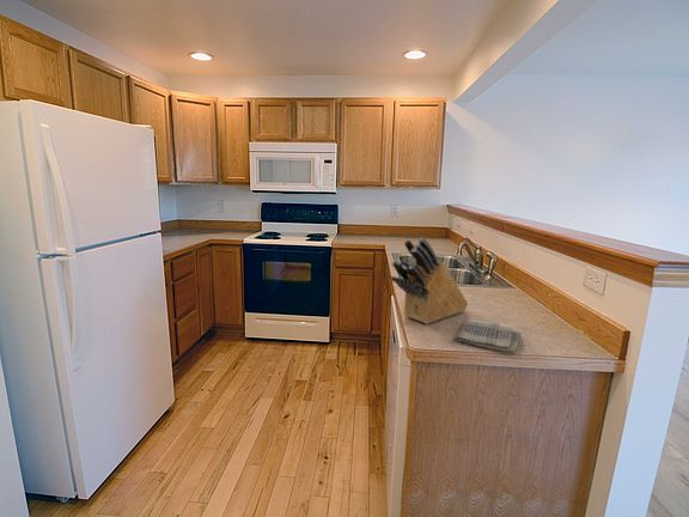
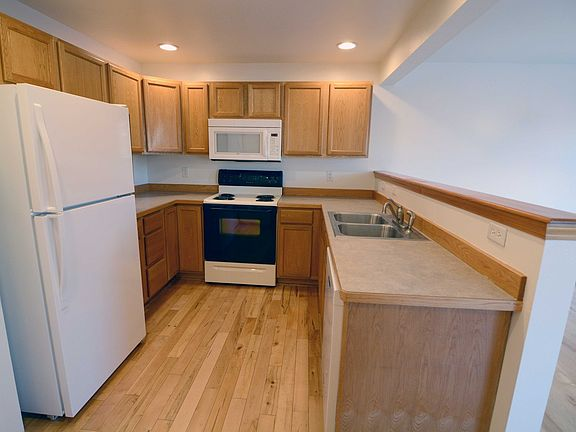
- dish towel (489, 333)
- knife block (432, 276)
